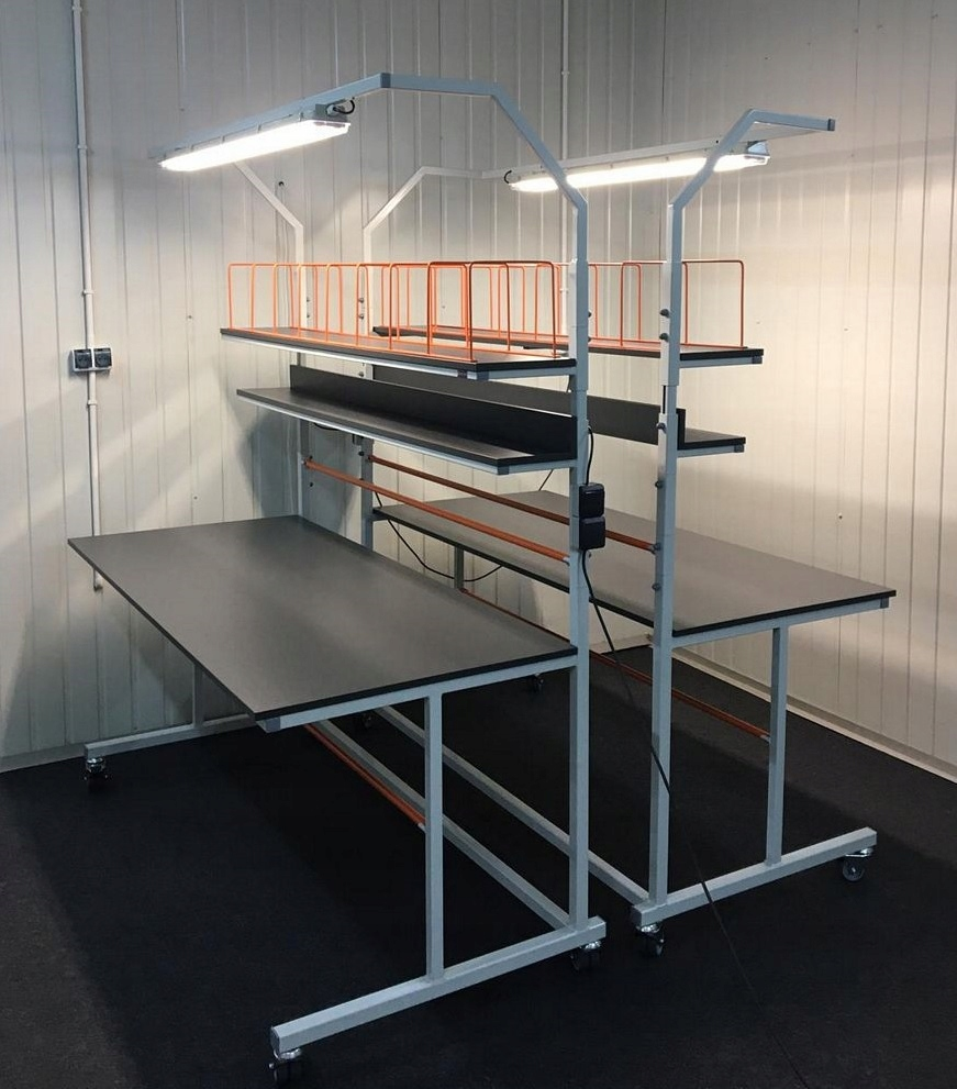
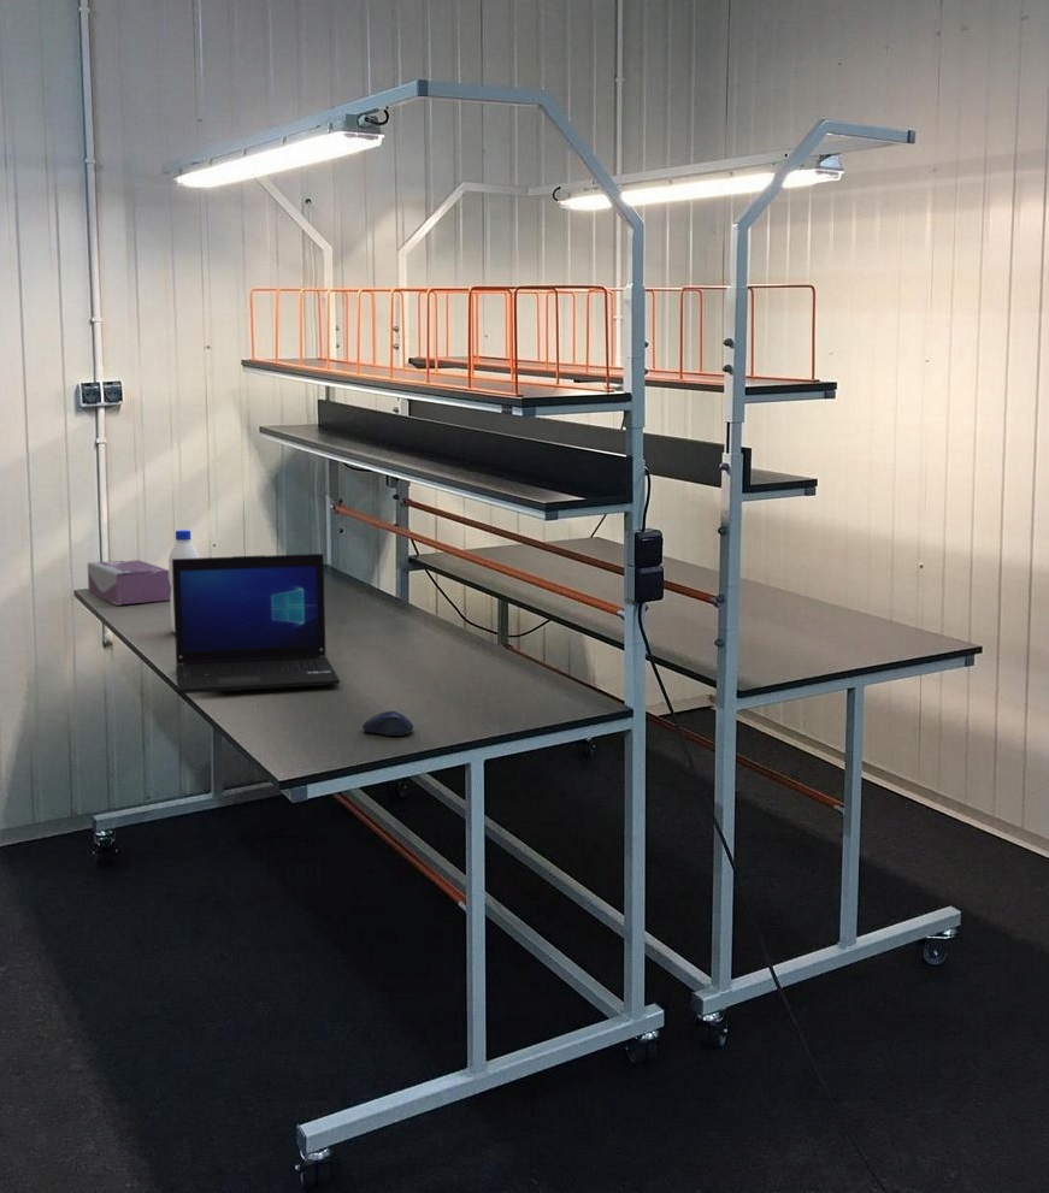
+ computer mouse (389, 720)
+ water bottle (172, 581)
+ laptop (253, 620)
+ tissue box (129, 580)
